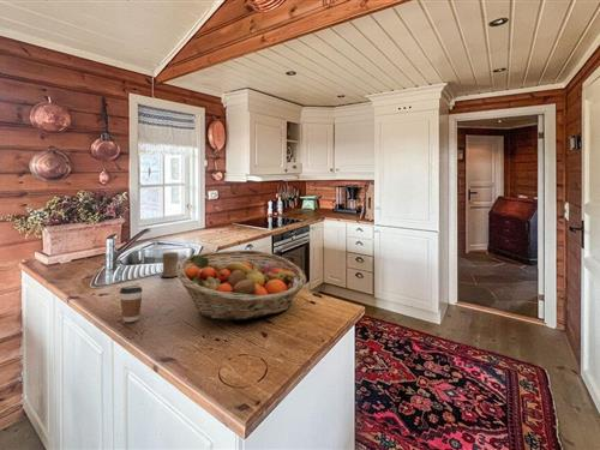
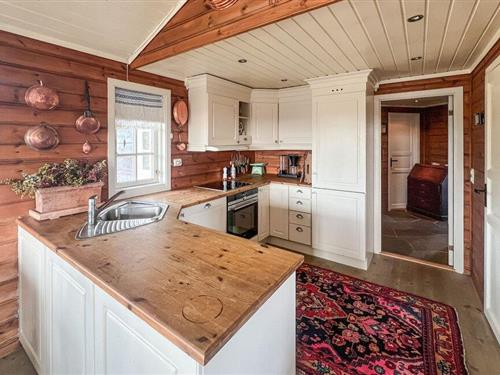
- mug (173, 263)
- fruit basket (244, 281)
- coffee cup (131, 302)
